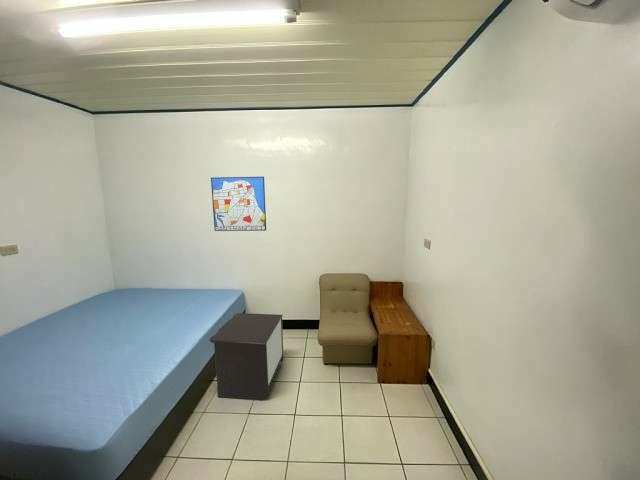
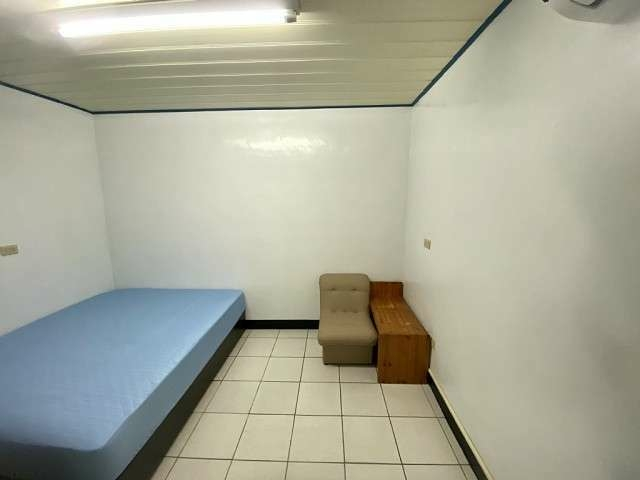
- nightstand (250, 352)
- wall art (238, 204)
